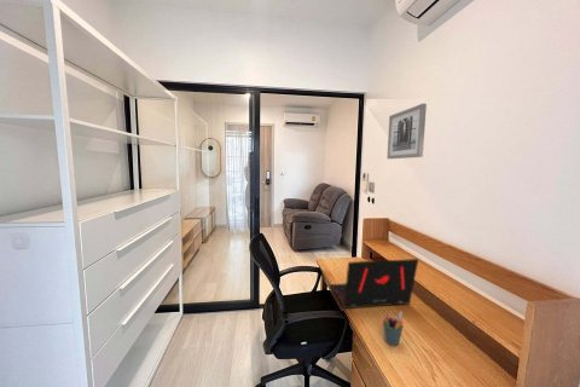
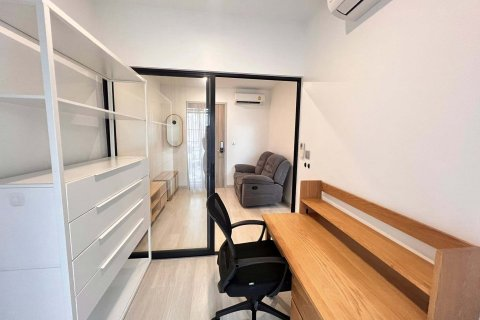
- wall art (404, 134)
- pen holder (393, 328)
- laptop (370, 273)
